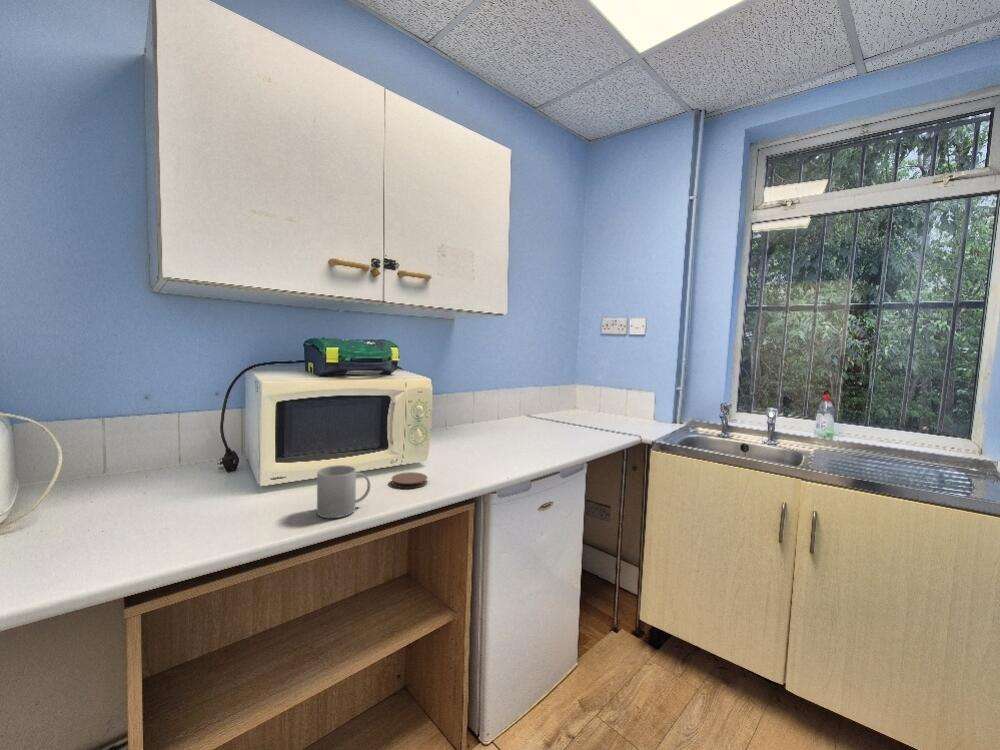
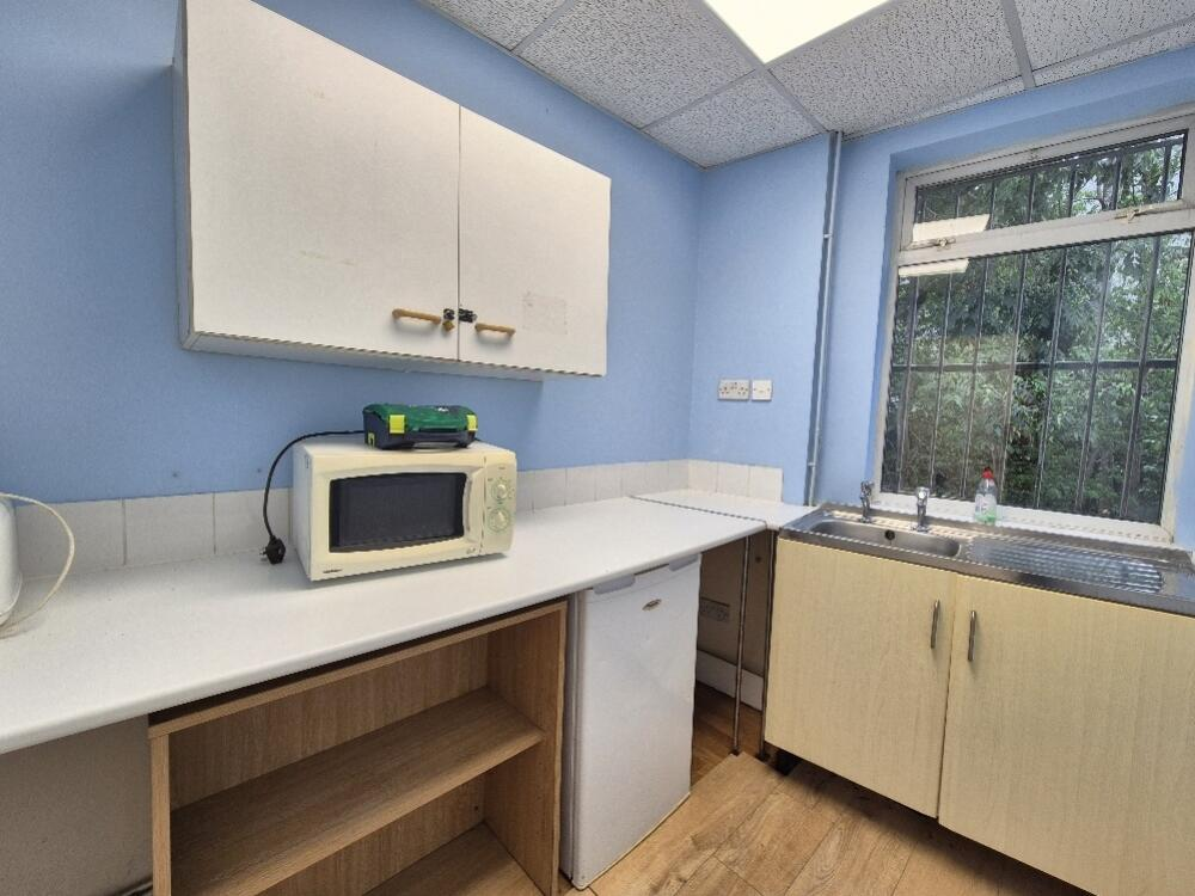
- coaster (409, 480)
- mug (344, 489)
